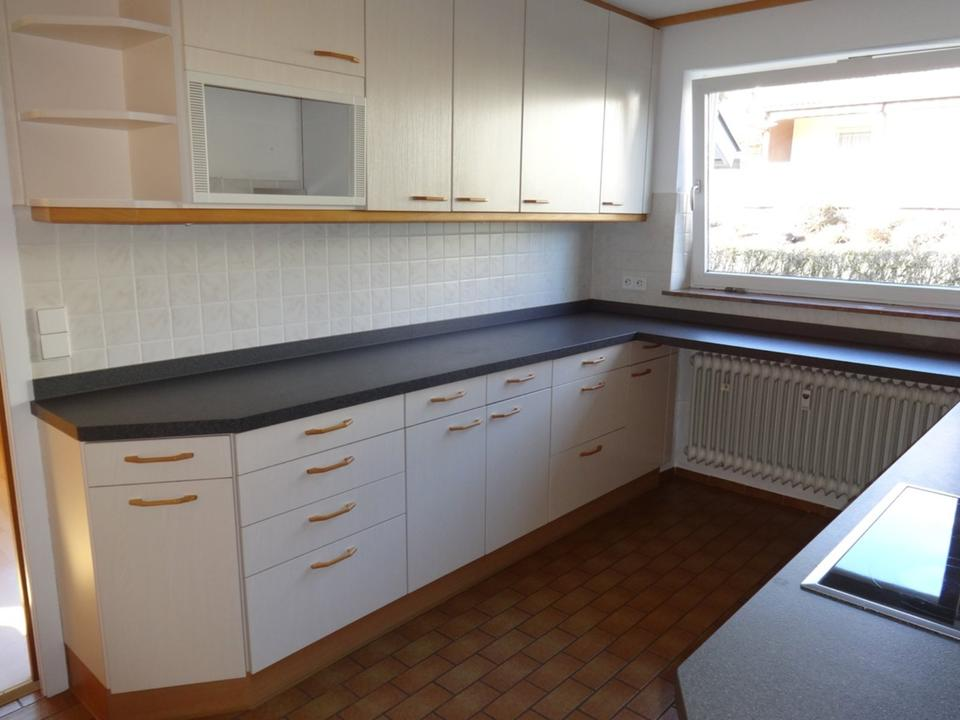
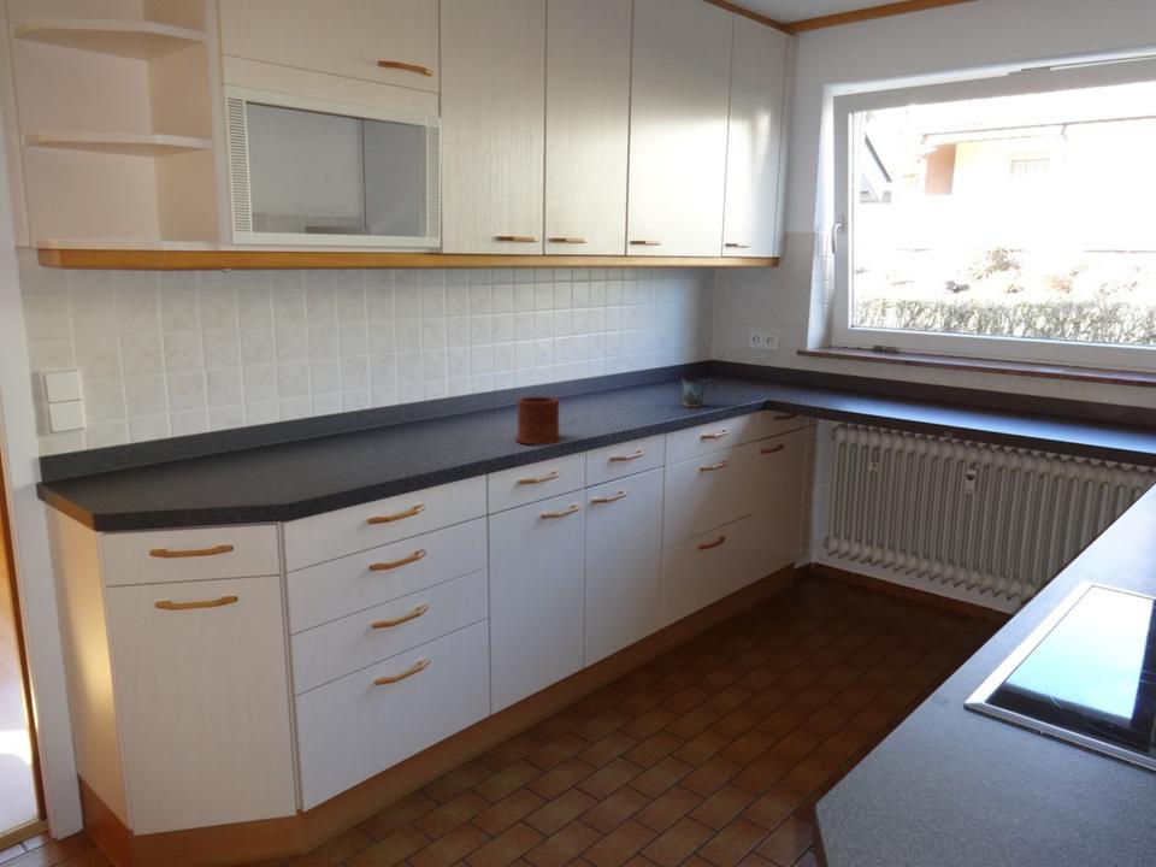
+ mug (696, 393)
+ mug (539, 419)
